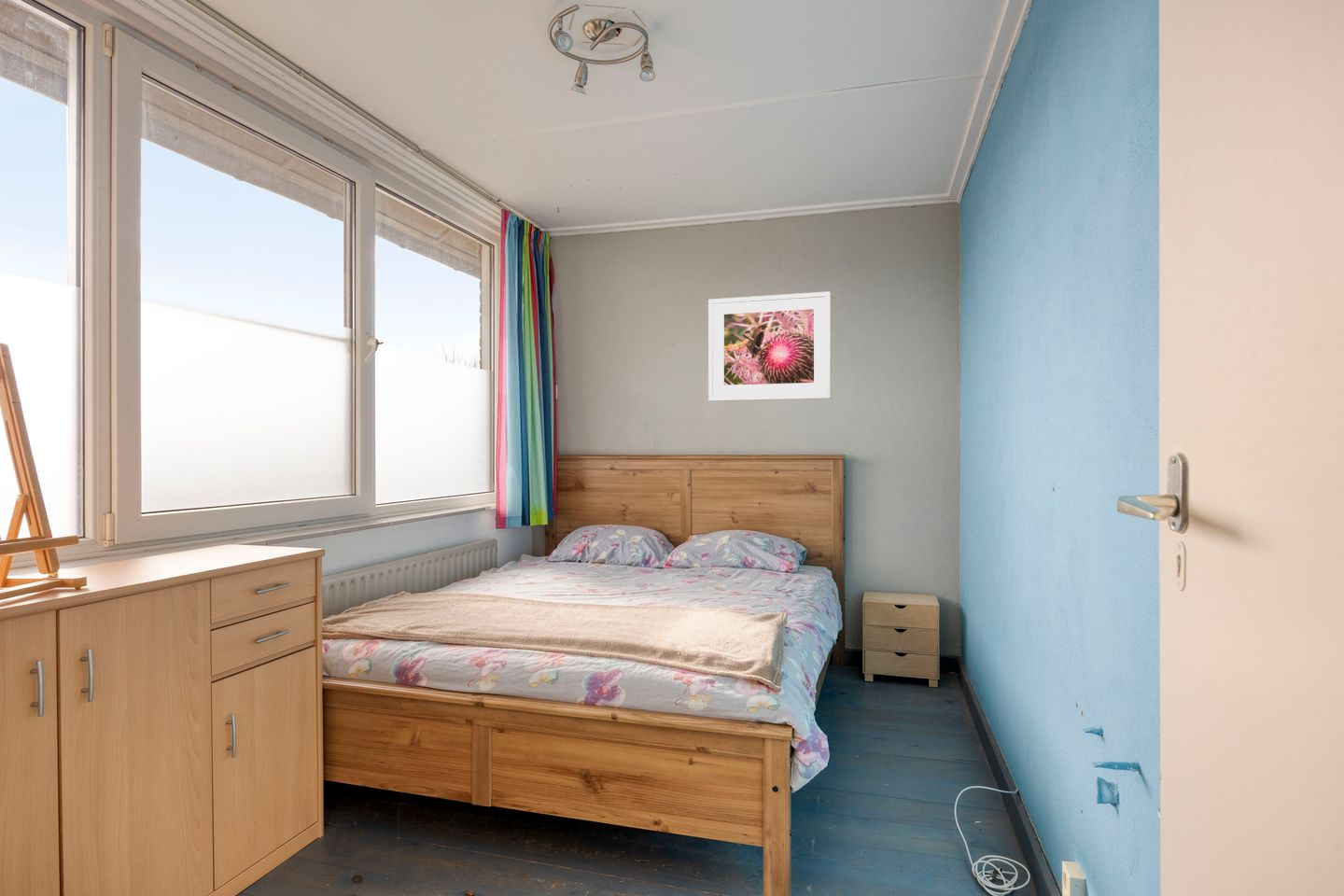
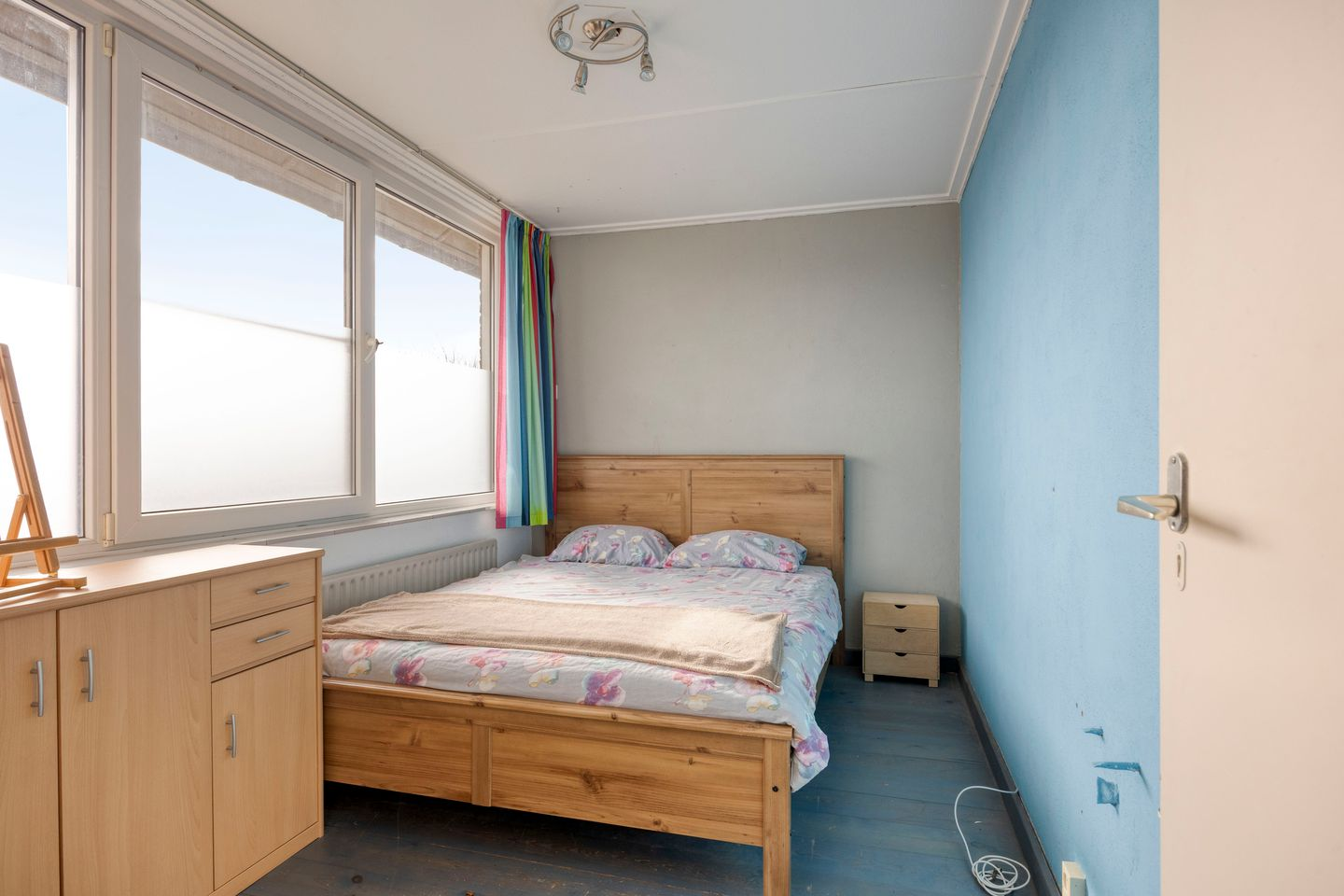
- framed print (768, 347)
